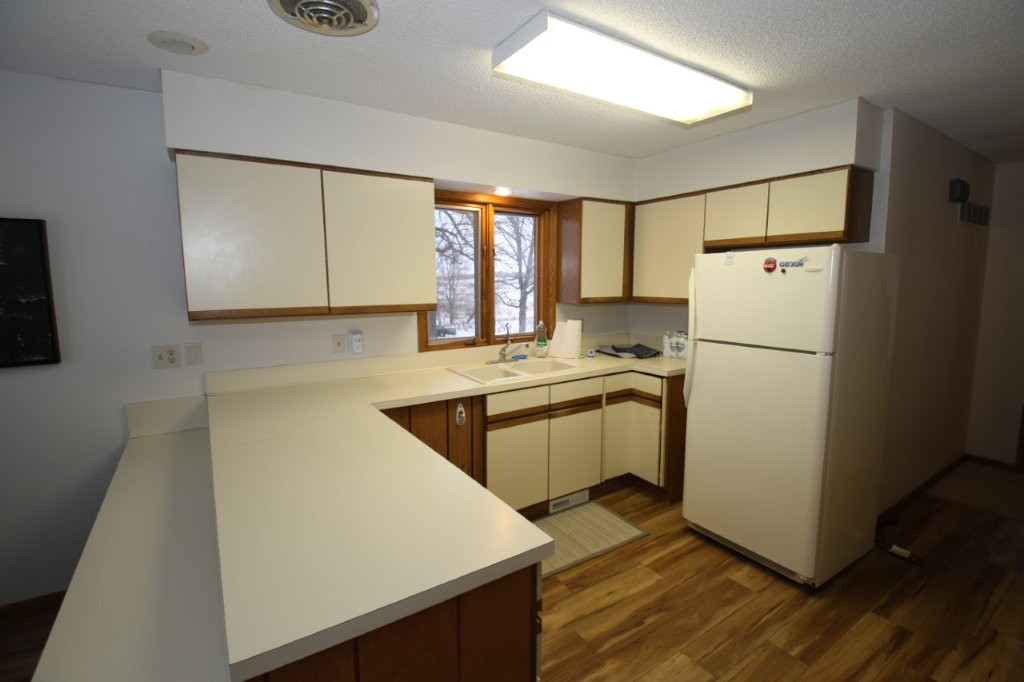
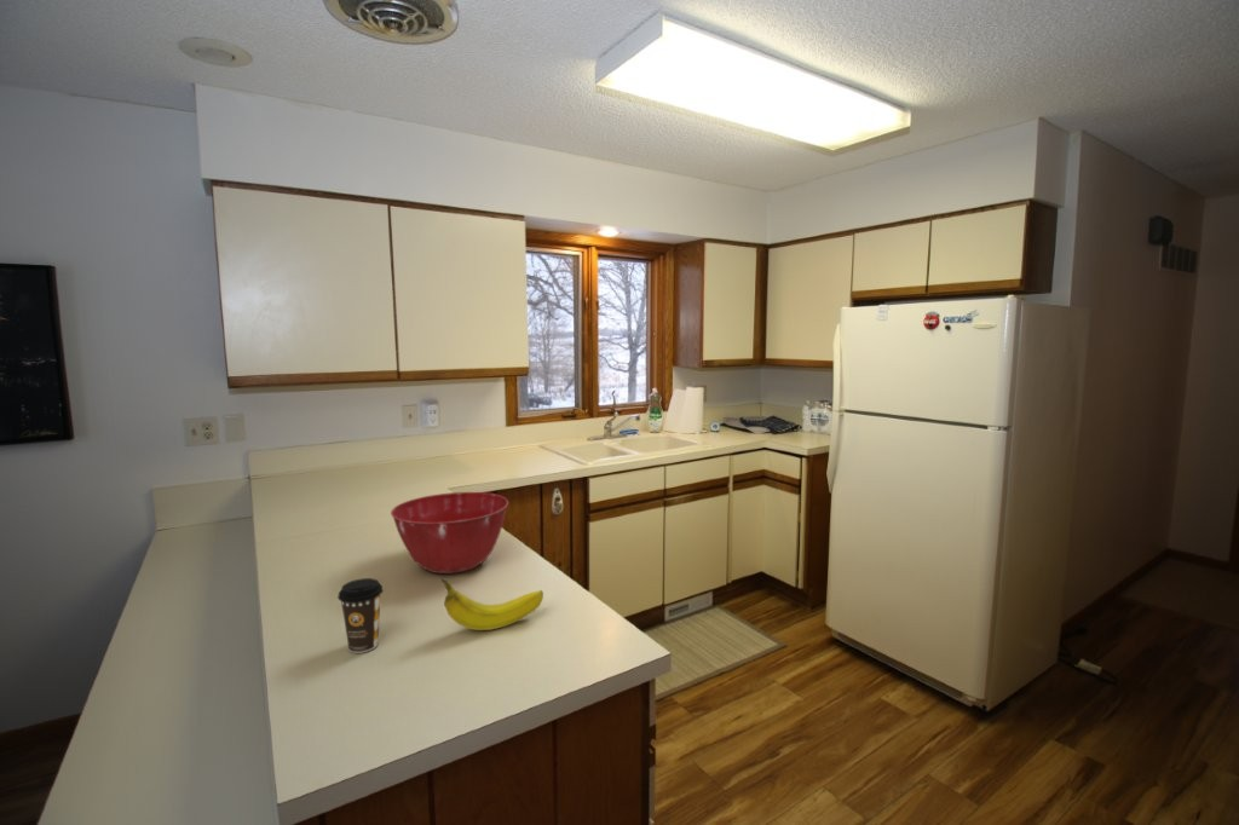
+ fruit (492, 605)
+ coffee cup (362, 615)
+ mixing bowl (451, 533)
